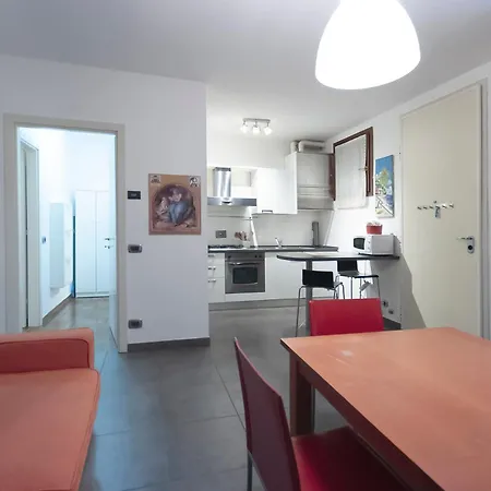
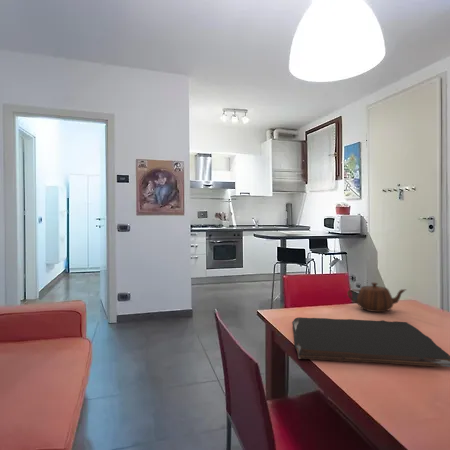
+ cutting board (360, 337)
+ teapot (376, 296)
